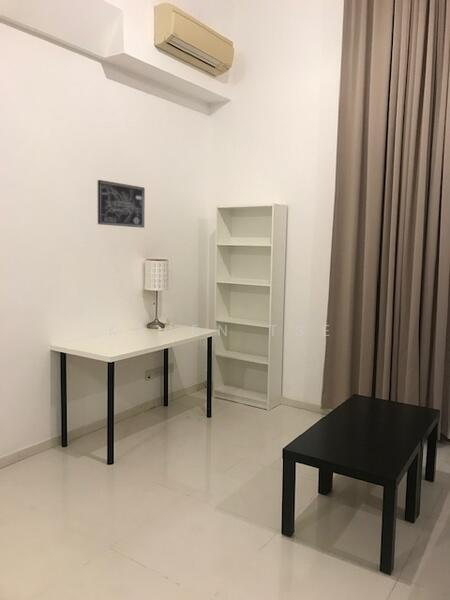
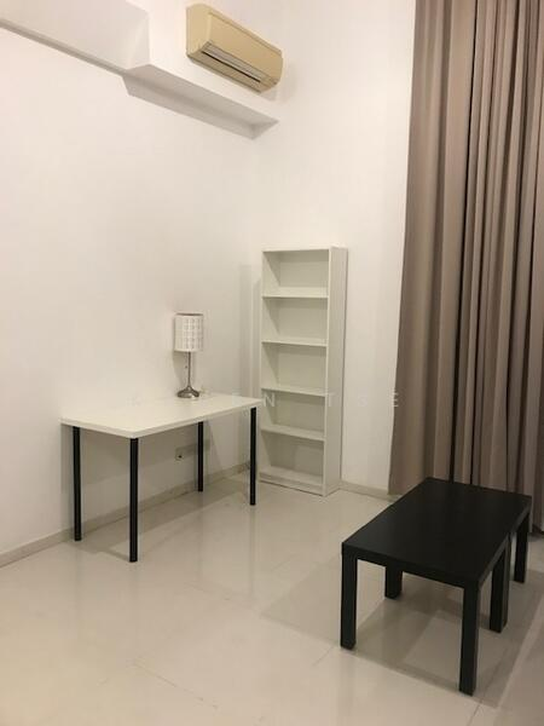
- wall art (122, 205)
